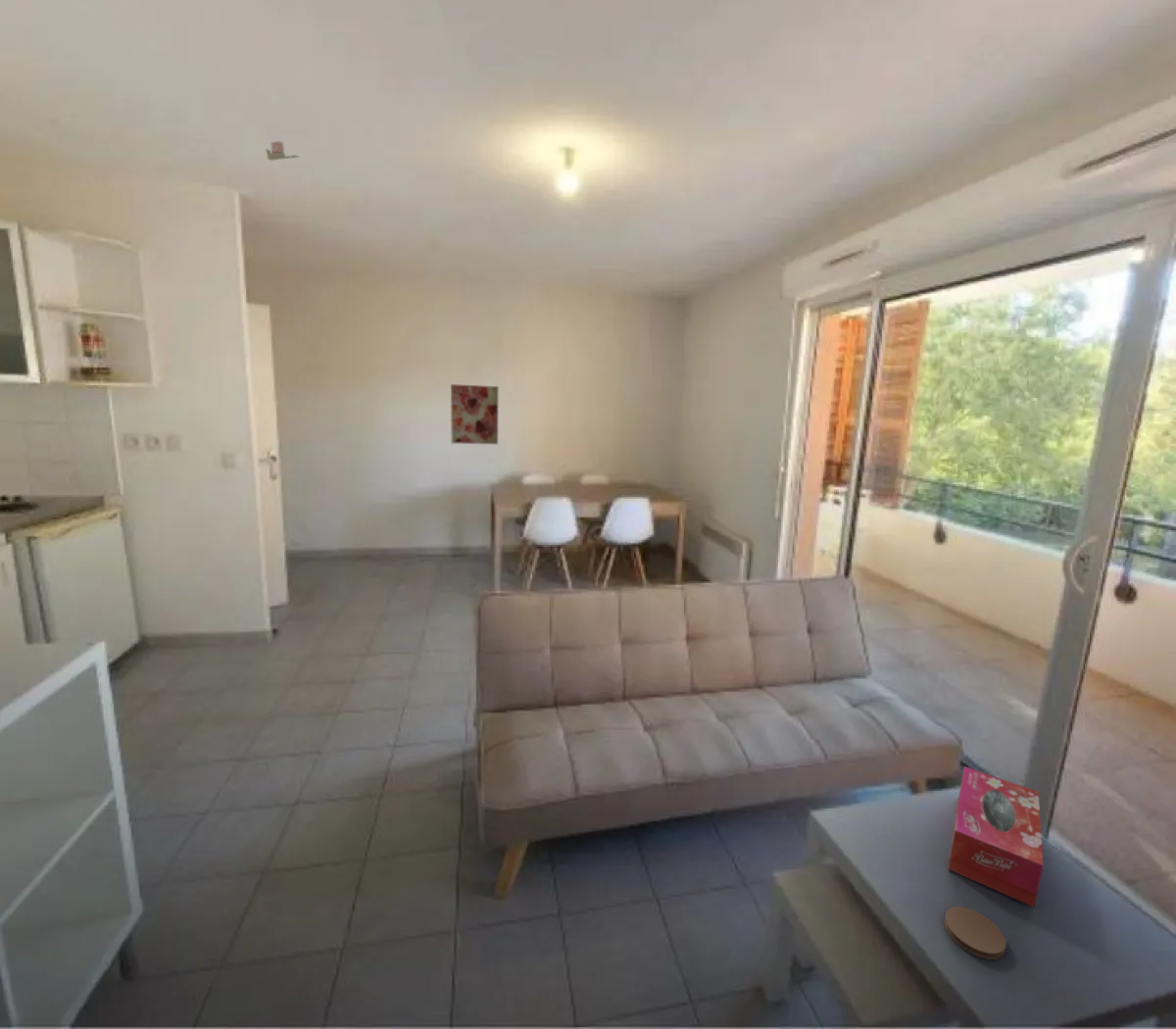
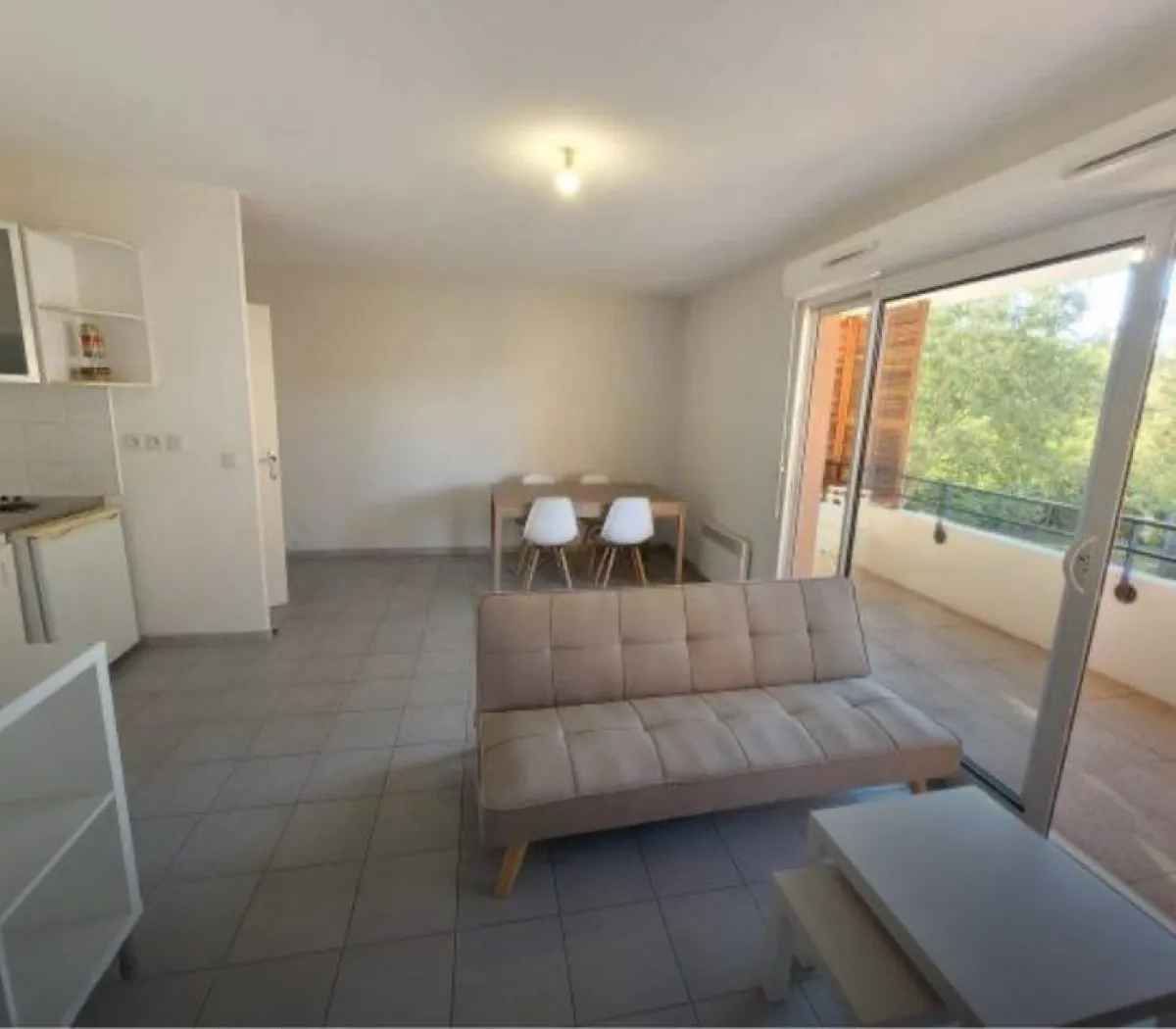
- wall art (474, 415)
- coaster (974, 932)
- tissue box (995, 828)
- tape dispenser (282, 150)
